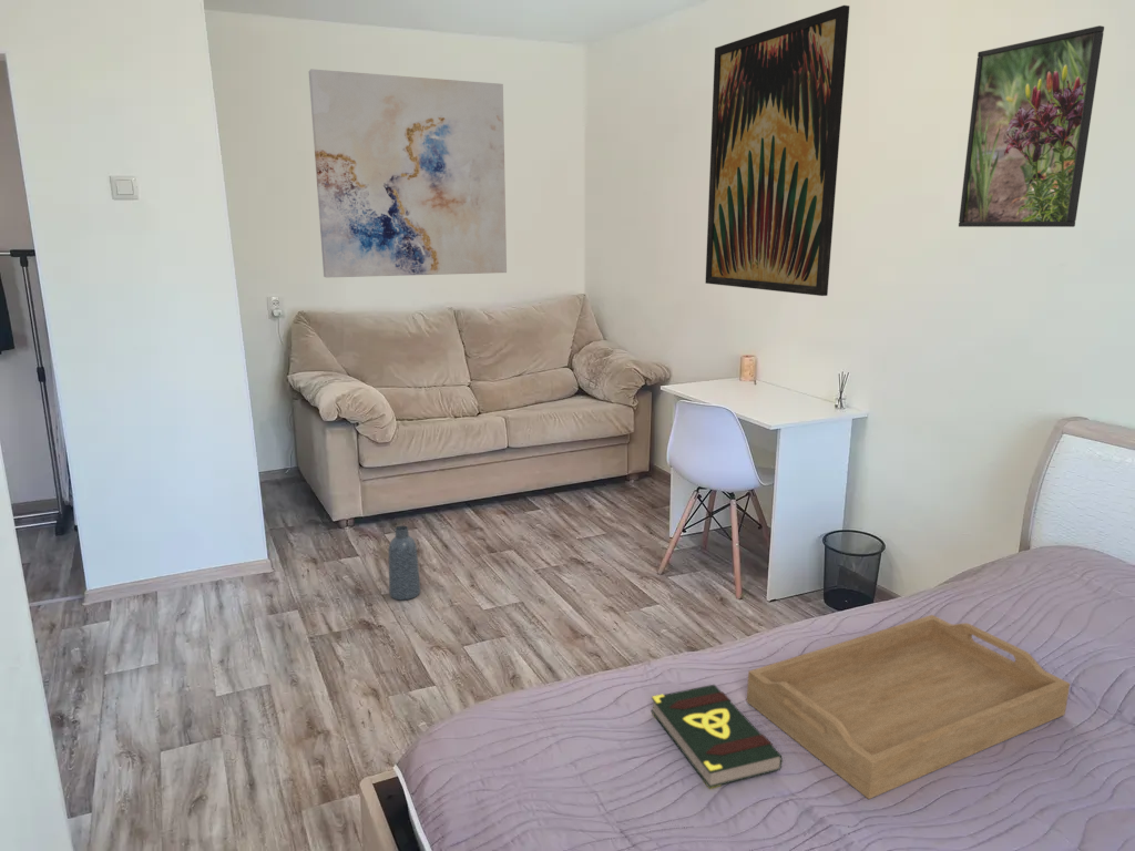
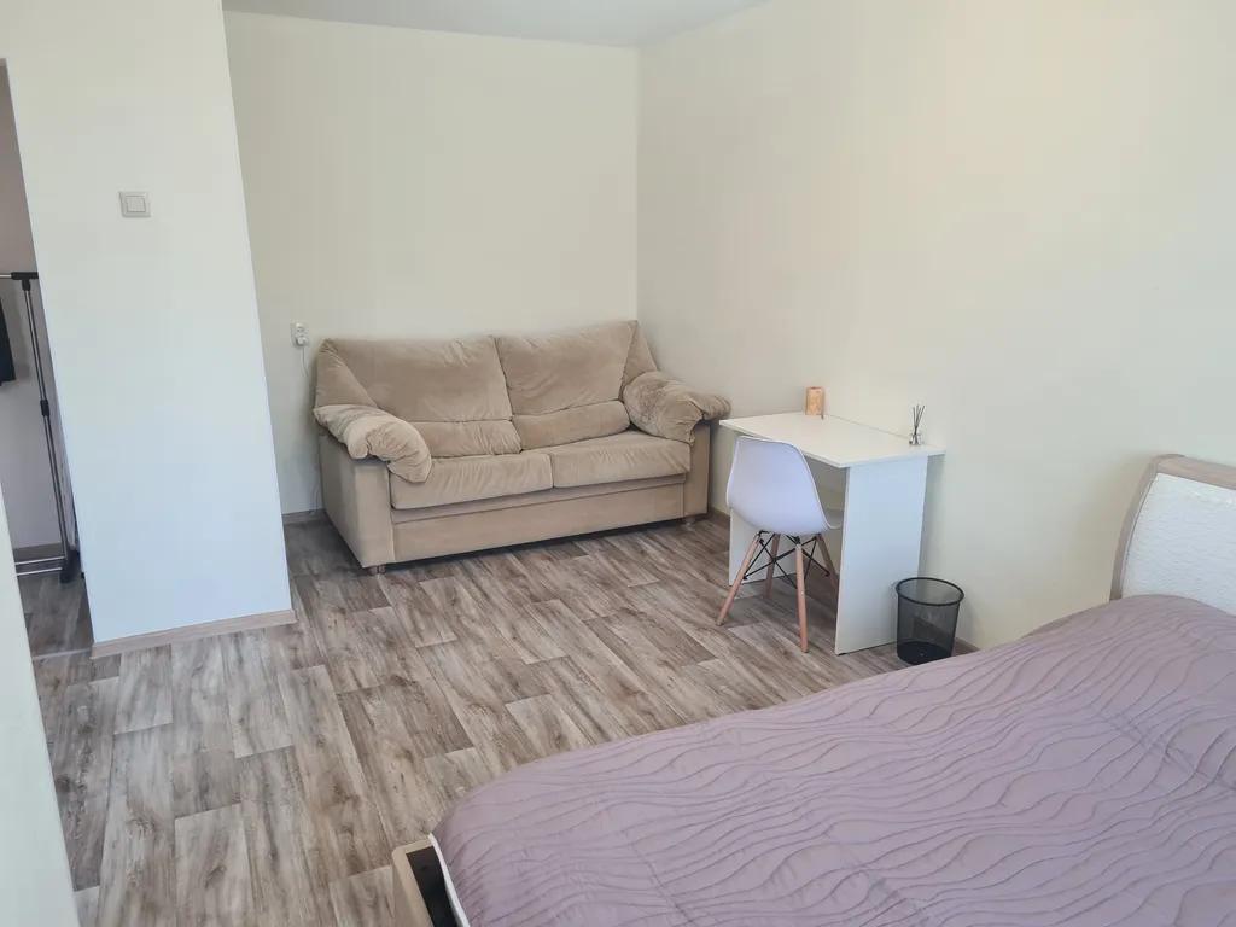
- wall art (415, 178)
- wall art (767, 163)
- serving tray (906, 687)
- vase (402, 561)
- book (713, 731)
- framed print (1024, 135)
